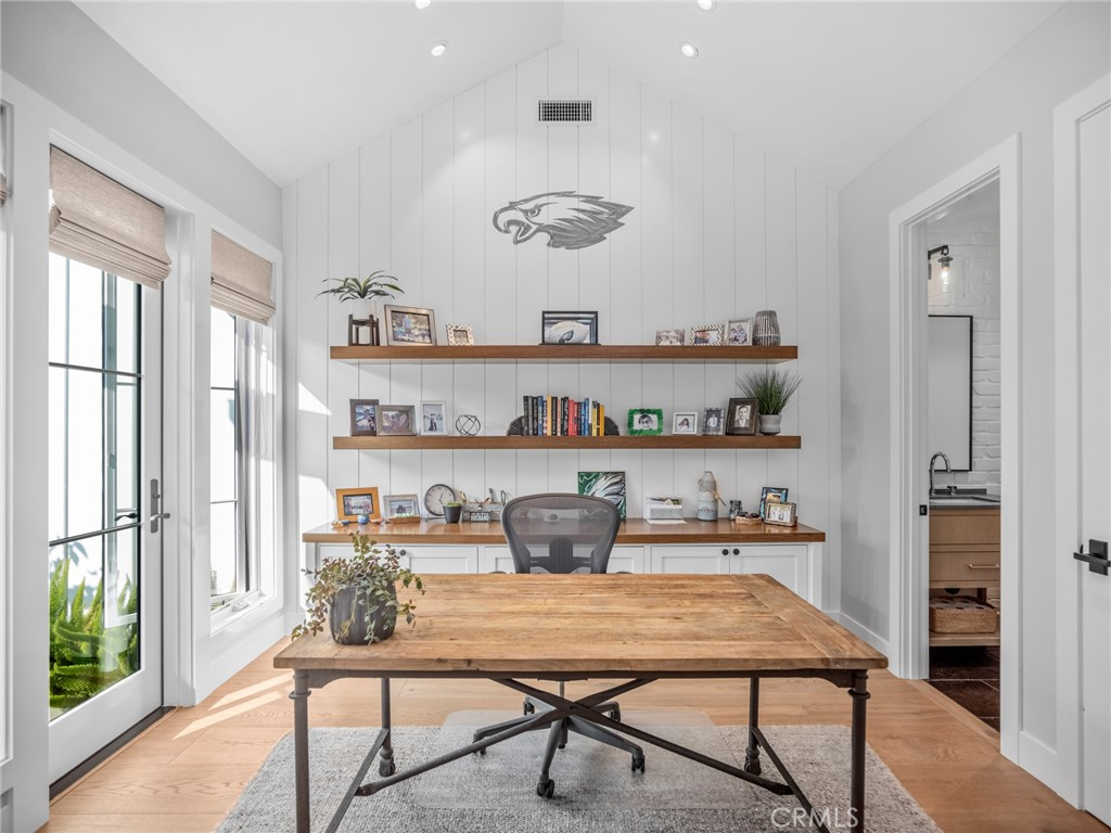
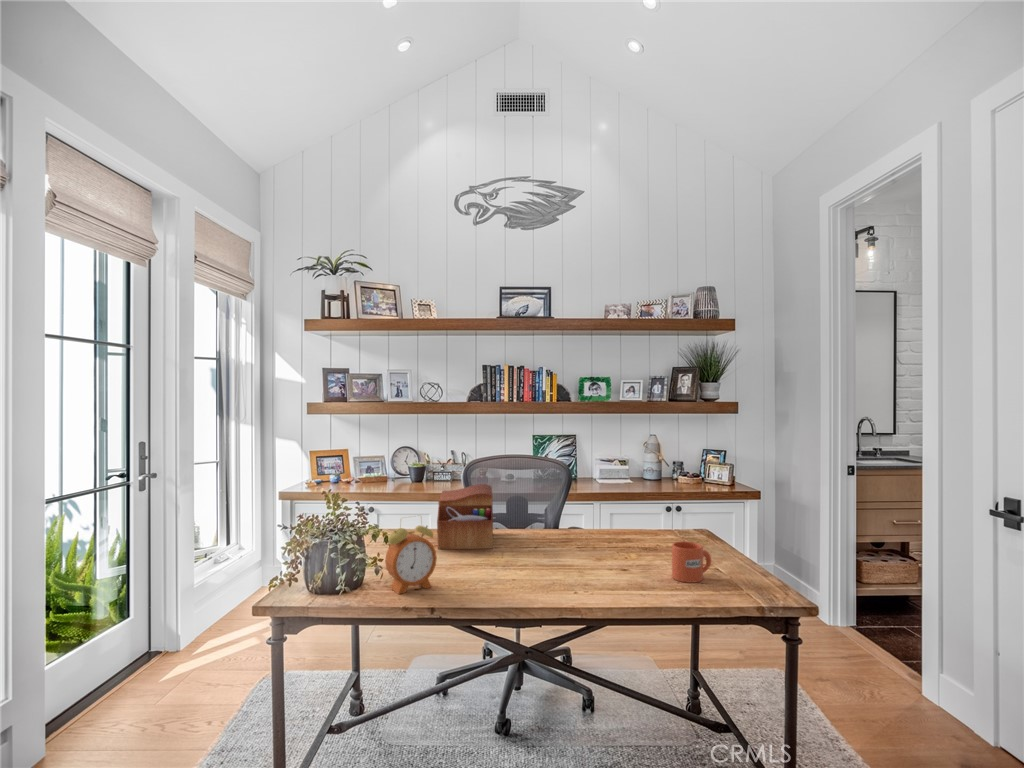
+ mug (692, 561)
+ sewing box (464, 516)
+ alarm clock (411, 552)
